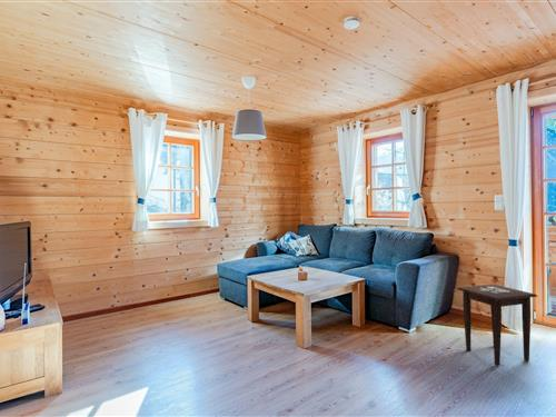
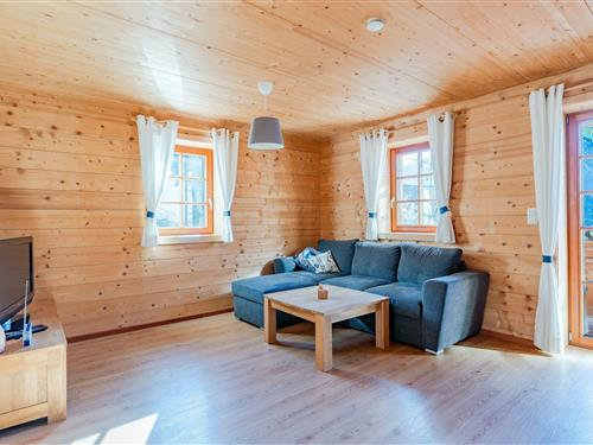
- side table (495, 321)
